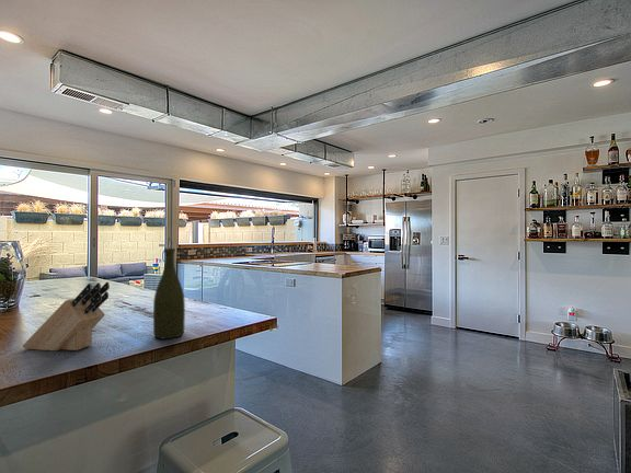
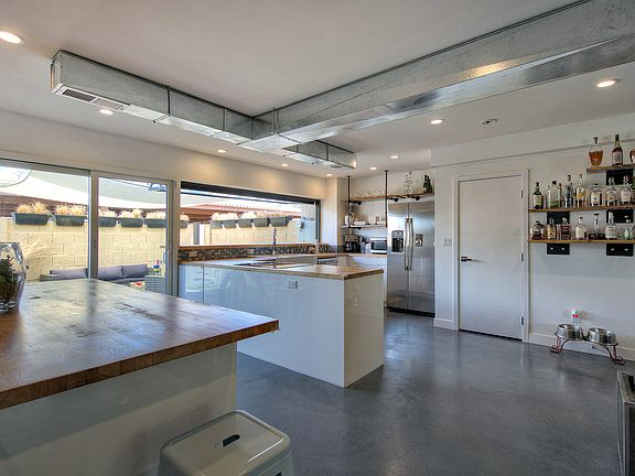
- knife block (69, 313)
- bottle (169, 291)
